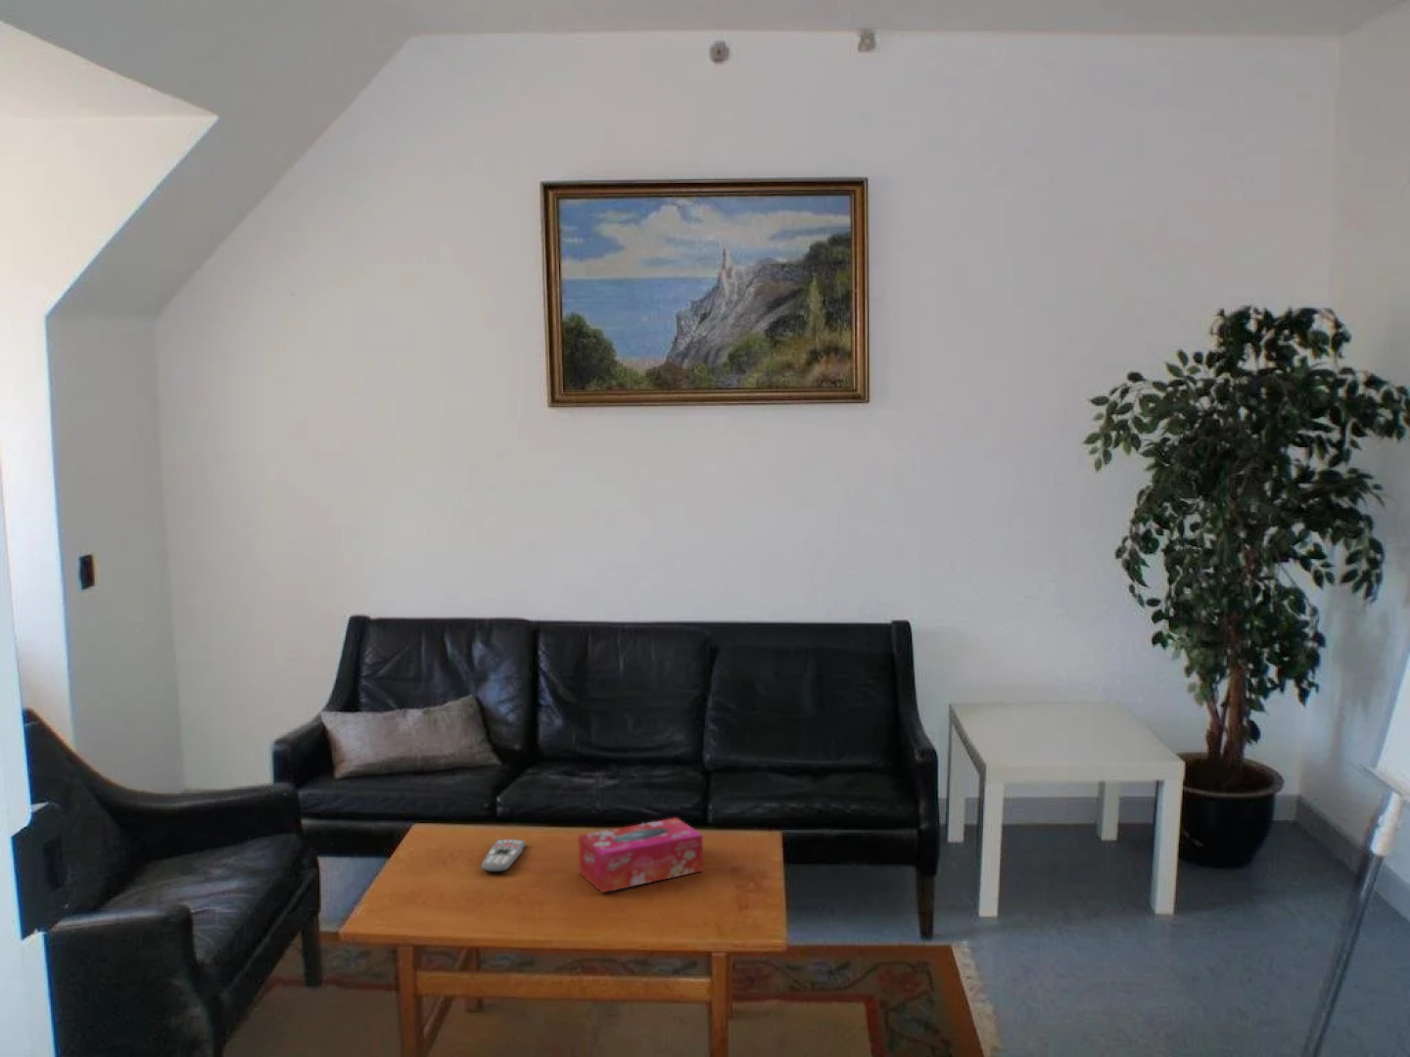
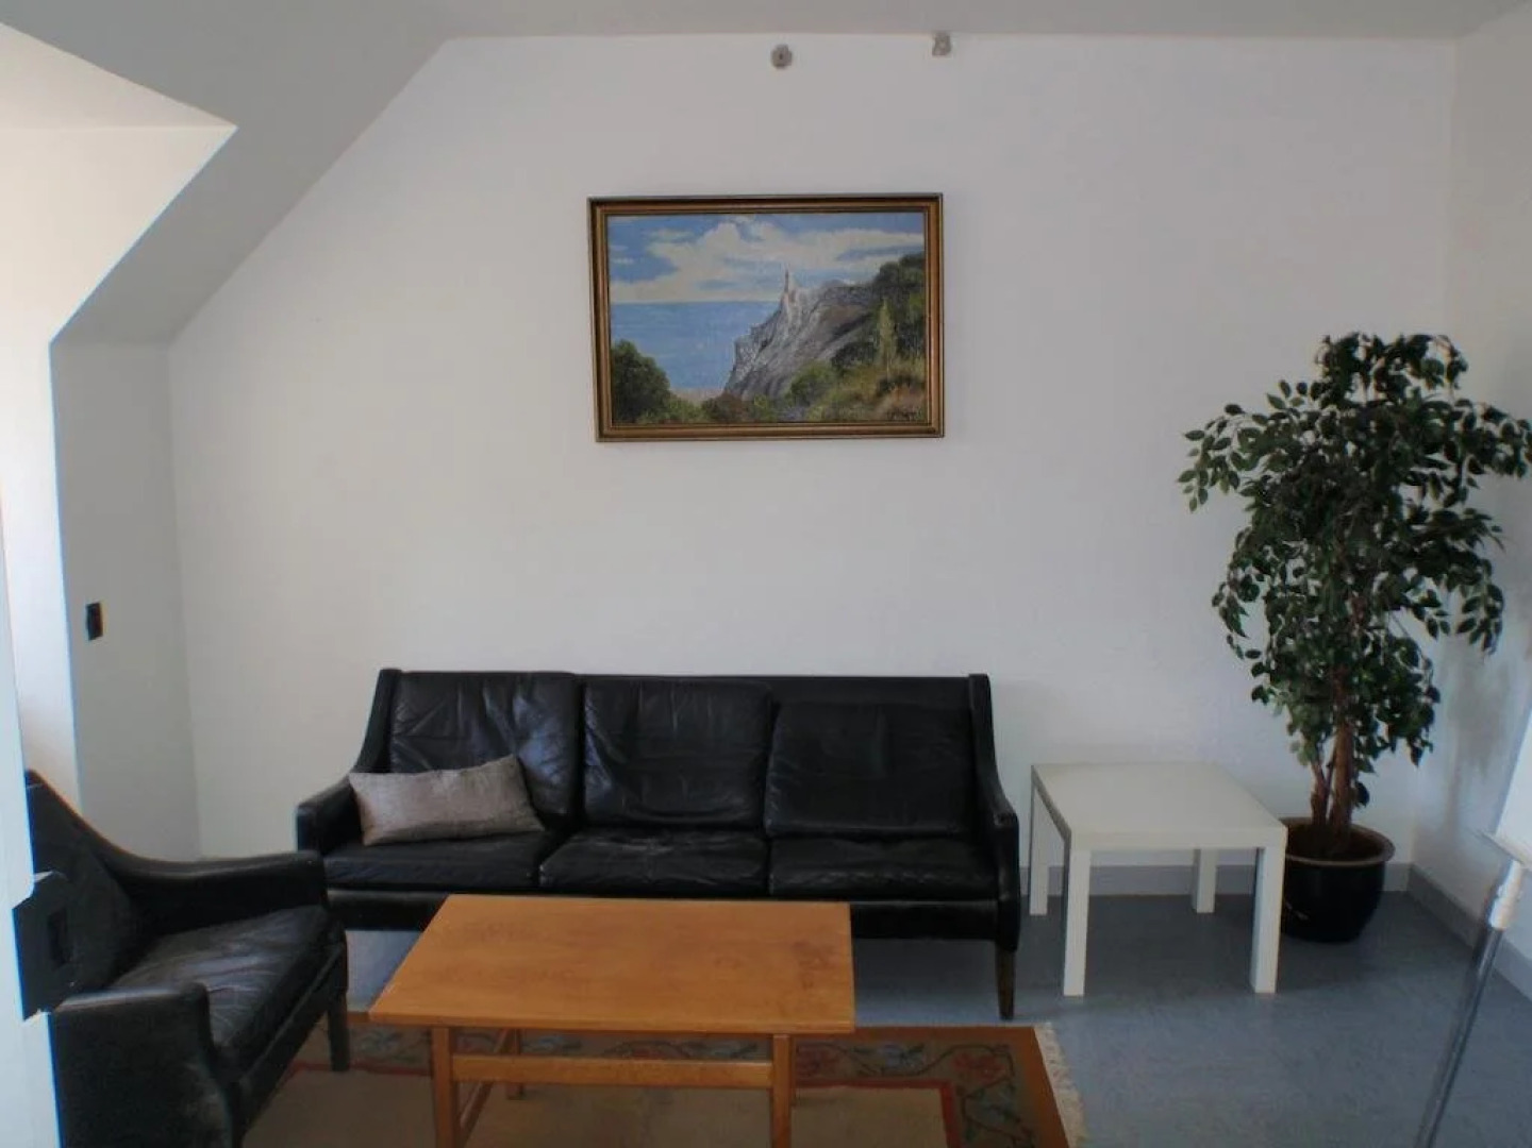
- tissue box (641, 853)
- remote control (502, 855)
